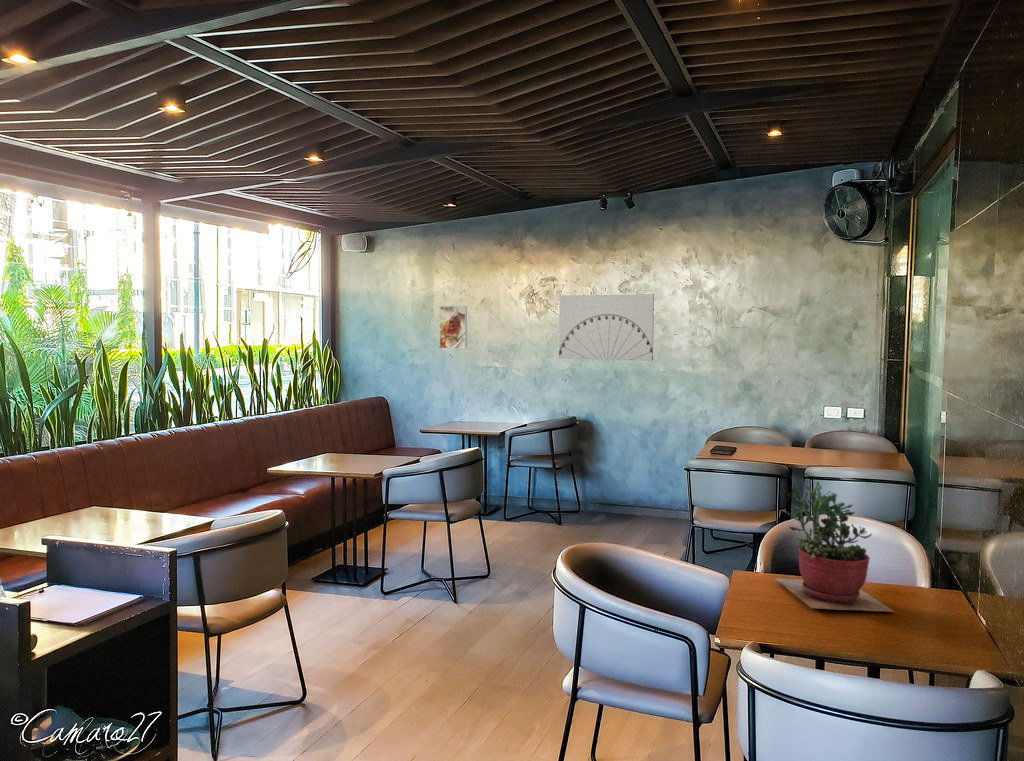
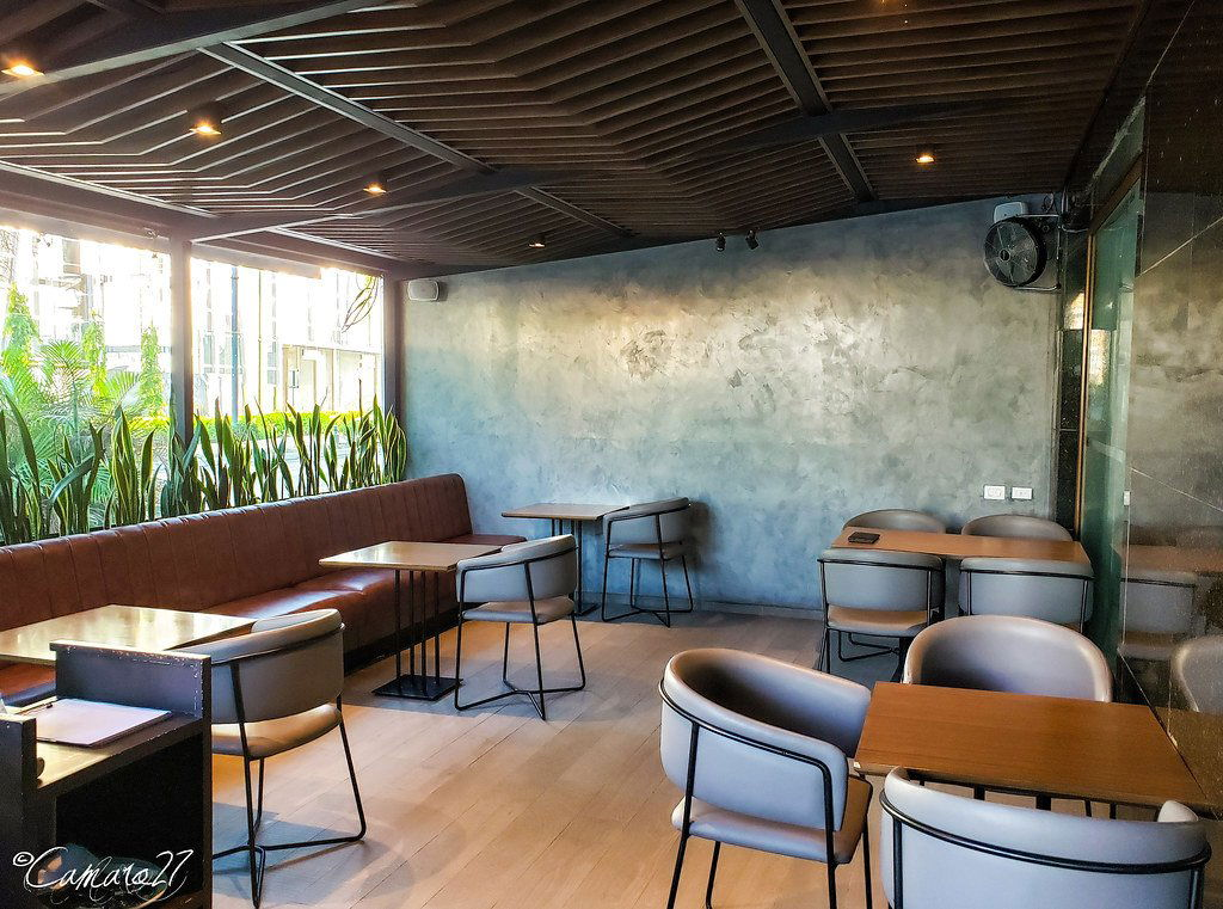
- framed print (453, 327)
- succulent plant (833, 541)
- wall art (605, 327)
